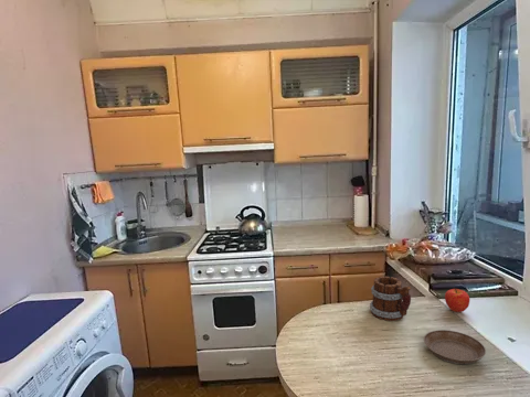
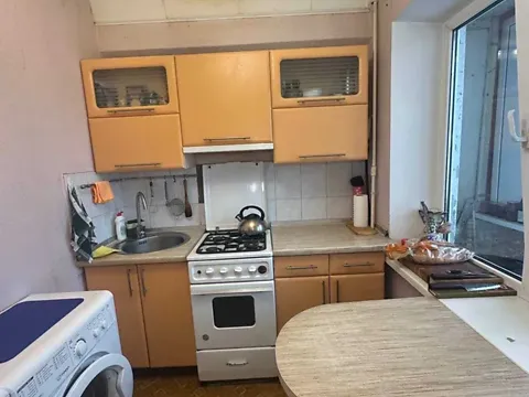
- fruit (456, 299)
- mug (391, 297)
- saucer (453, 347)
